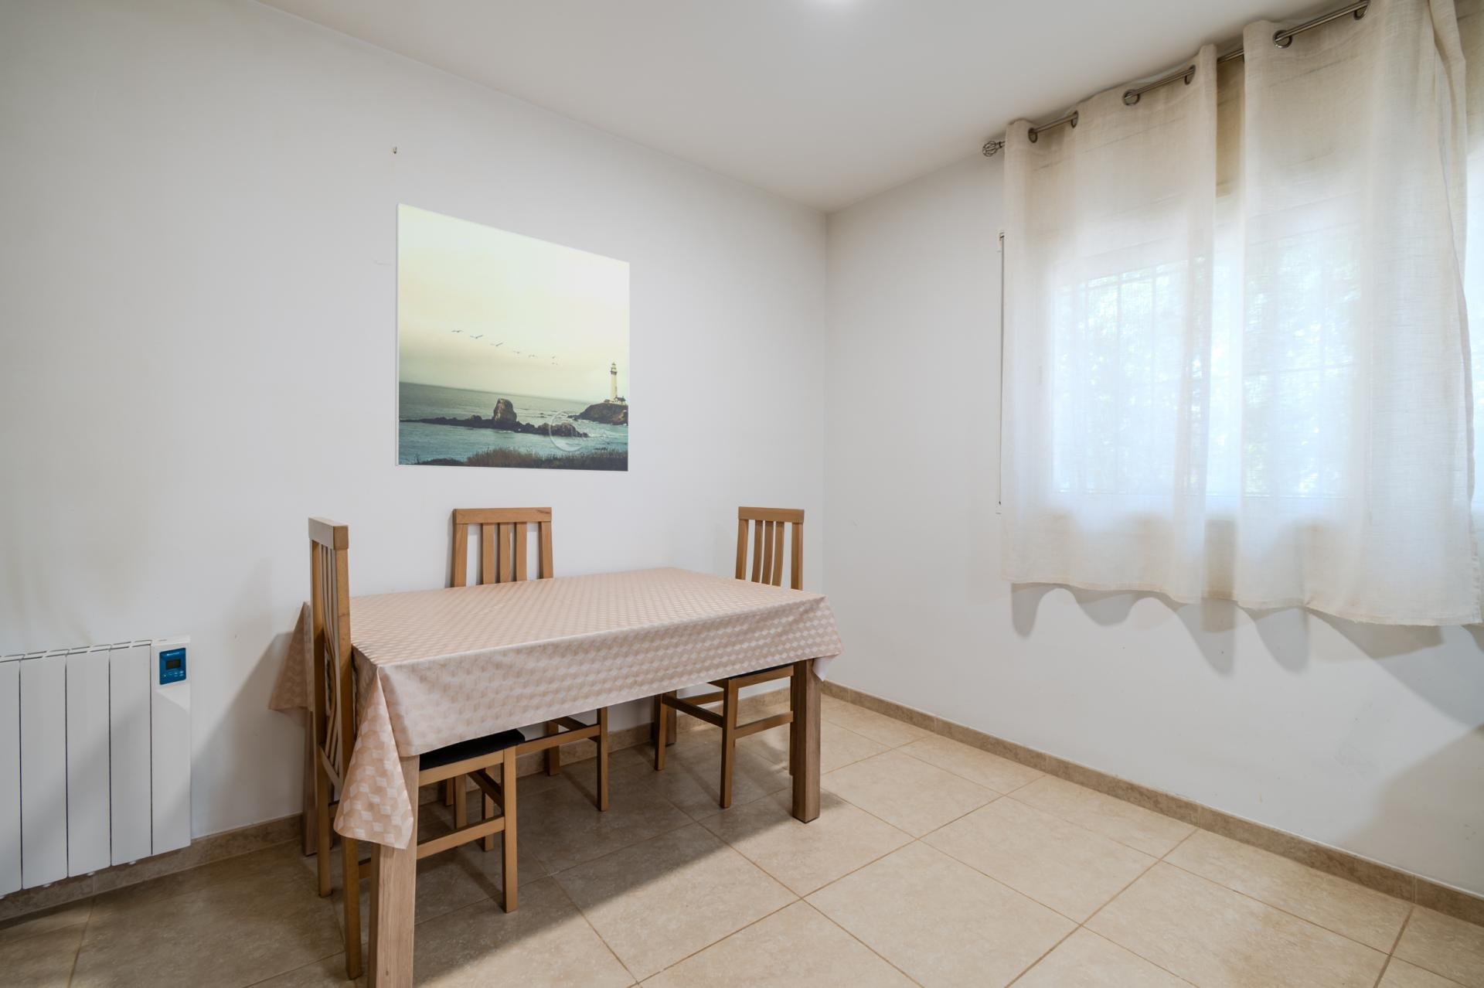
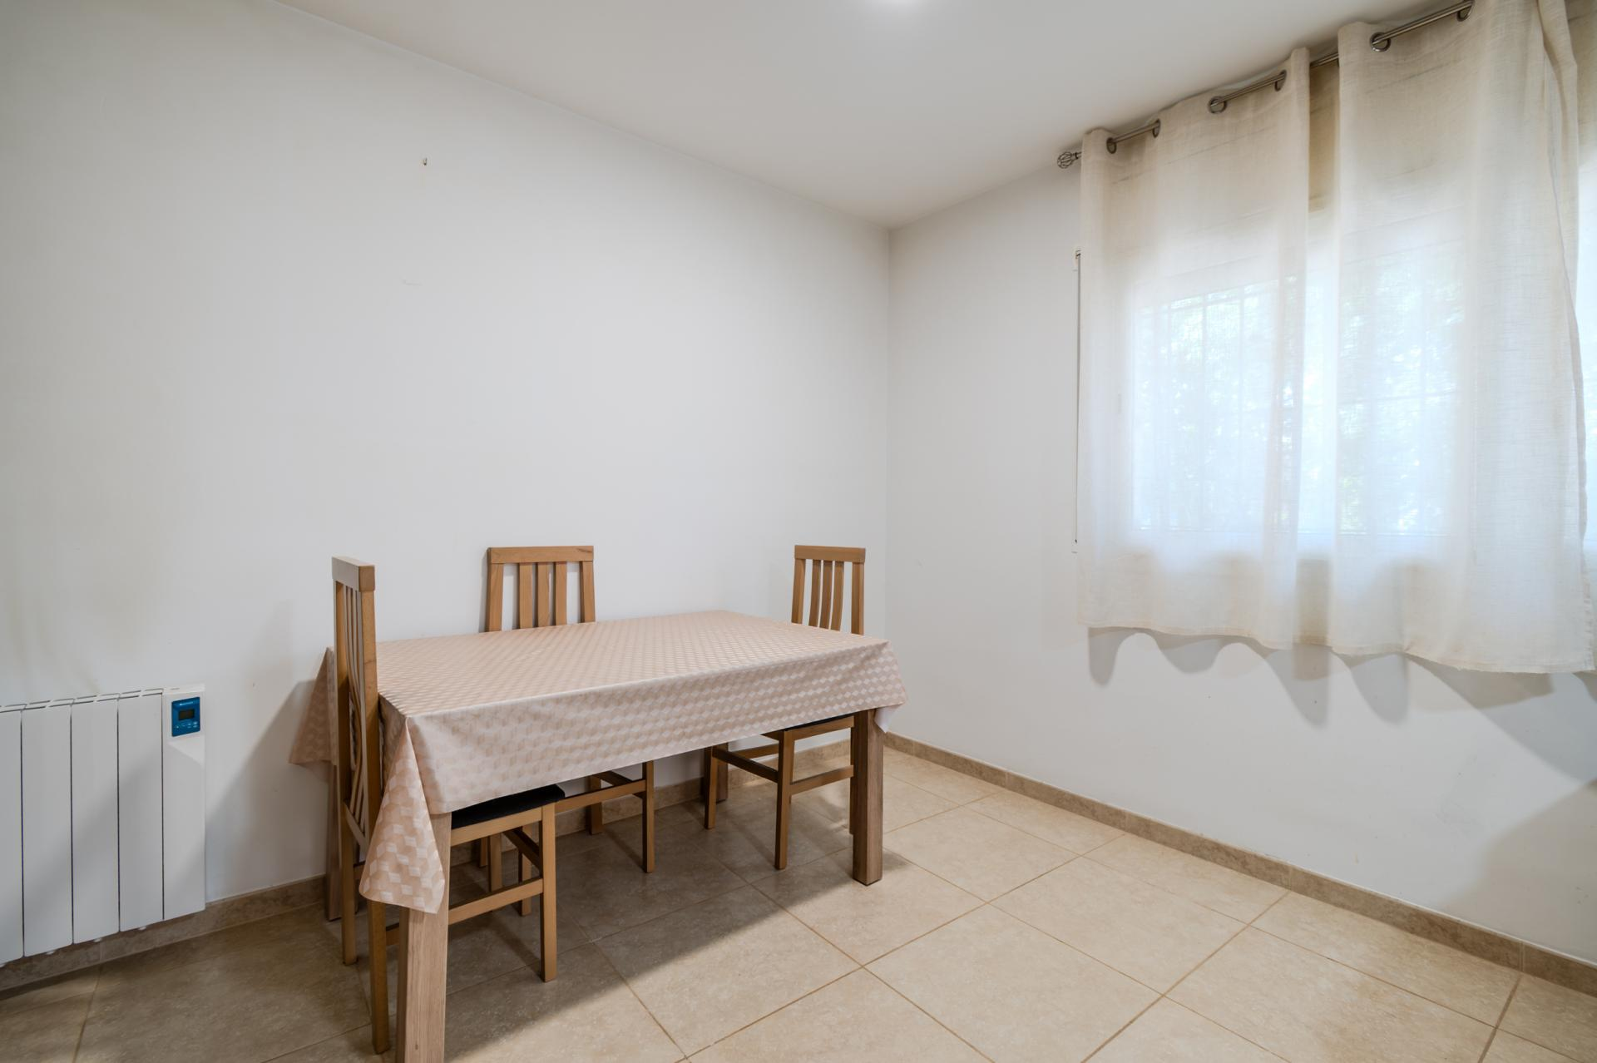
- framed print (525, 353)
